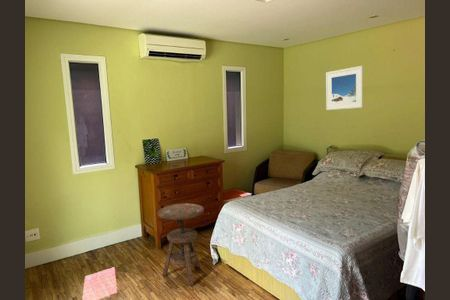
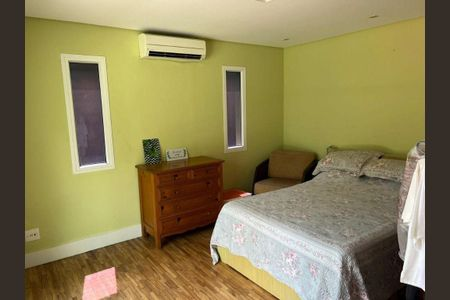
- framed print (343, 89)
- side table (182, 242)
